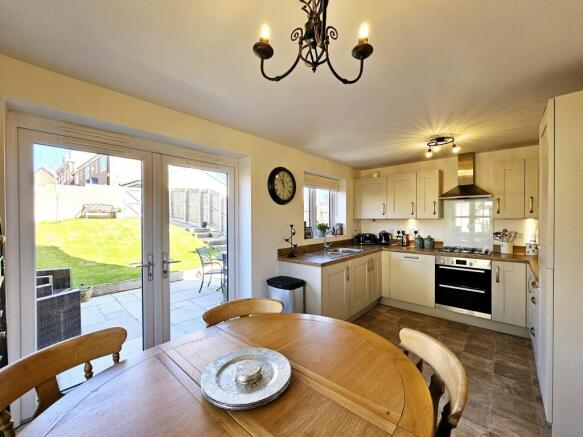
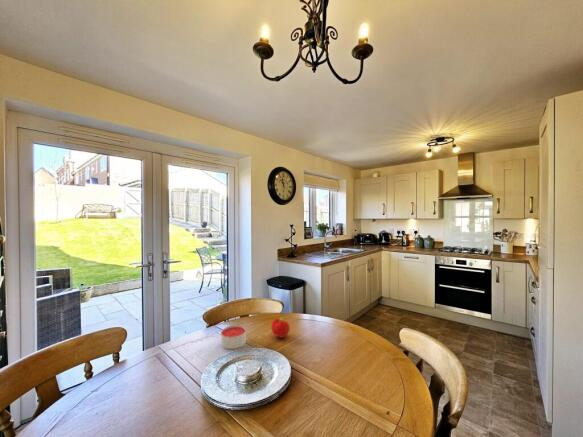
+ fruit (280, 326)
+ candle (233, 336)
